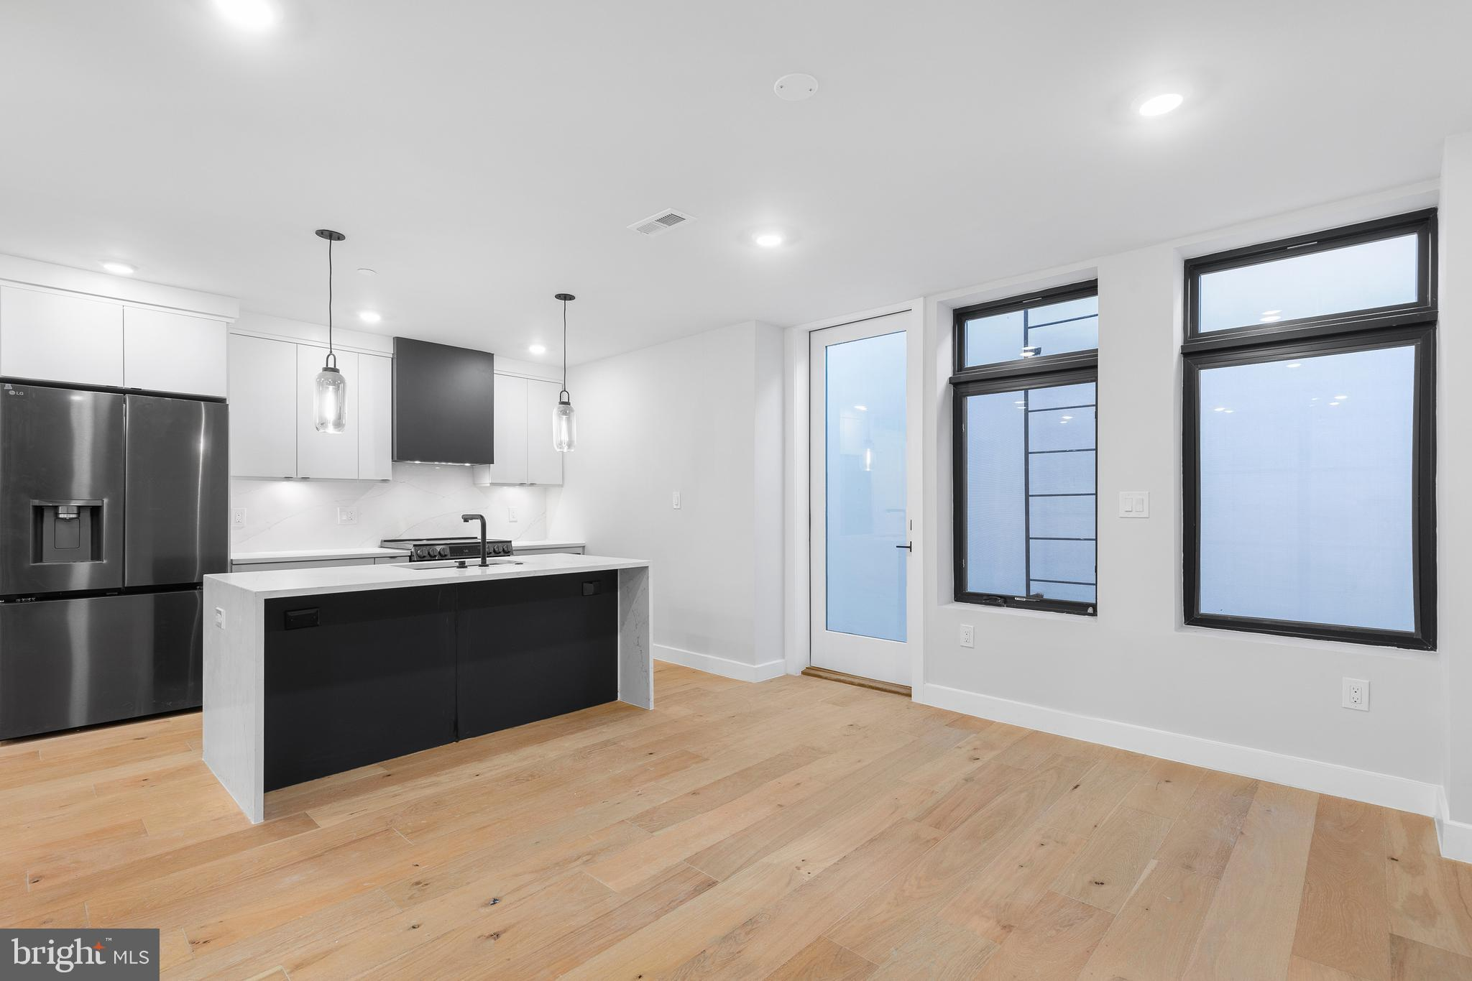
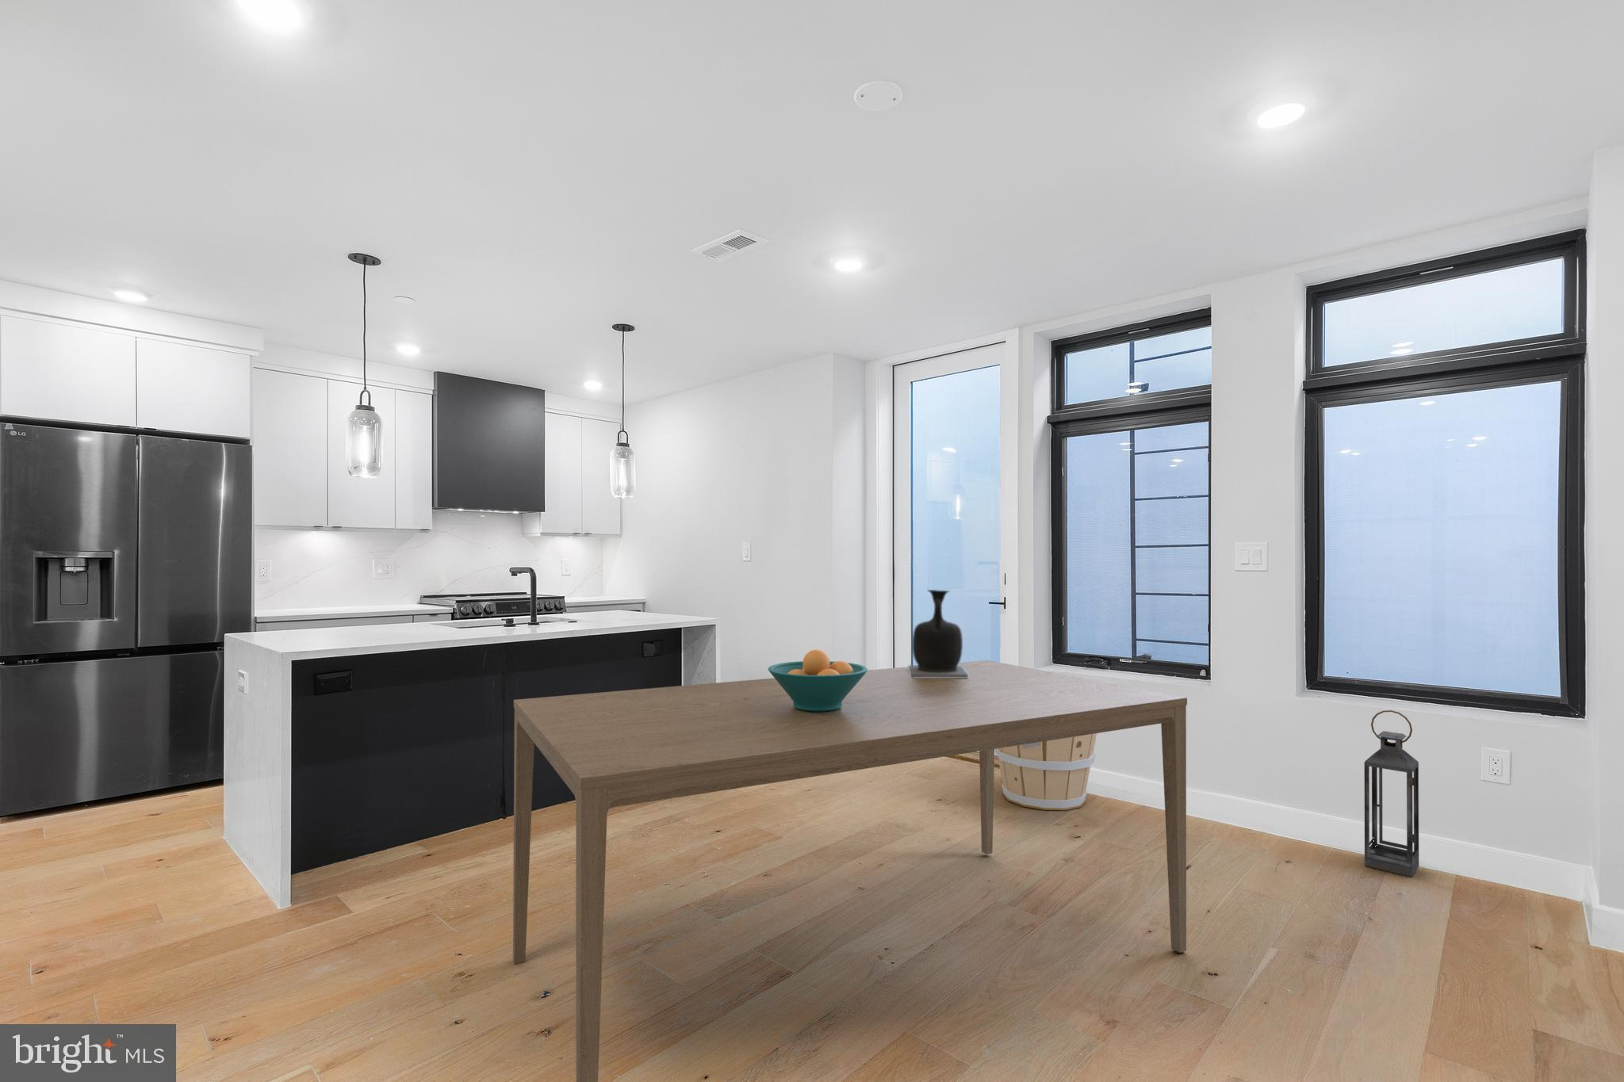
+ lantern (1381, 787)
+ dining table (845, 772)
+ wooden bucket (1043, 751)
+ fruit bowl (817, 677)
+ vase (937, 632)
